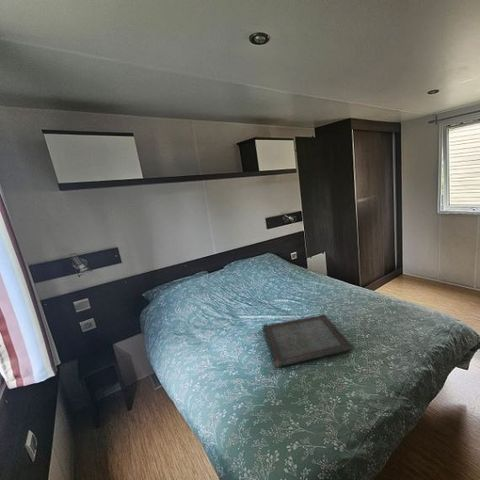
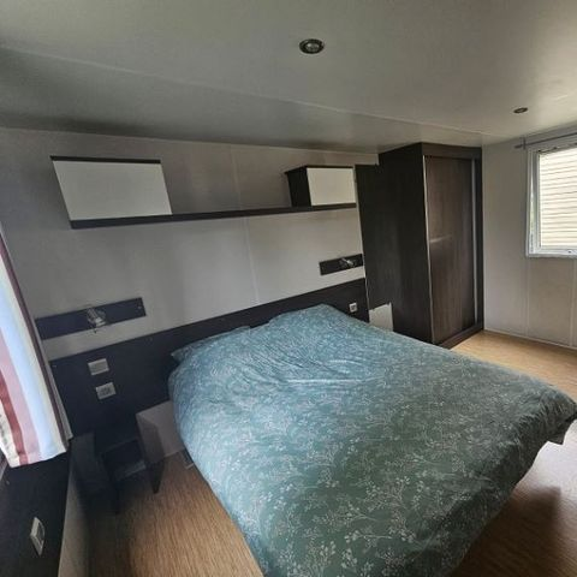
- serving tray (303, 337)
